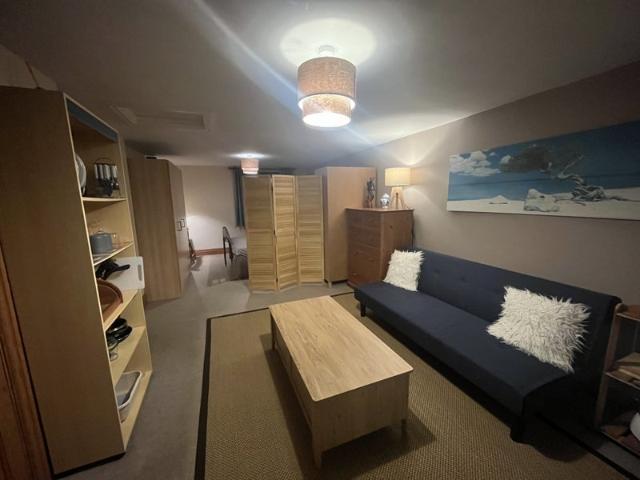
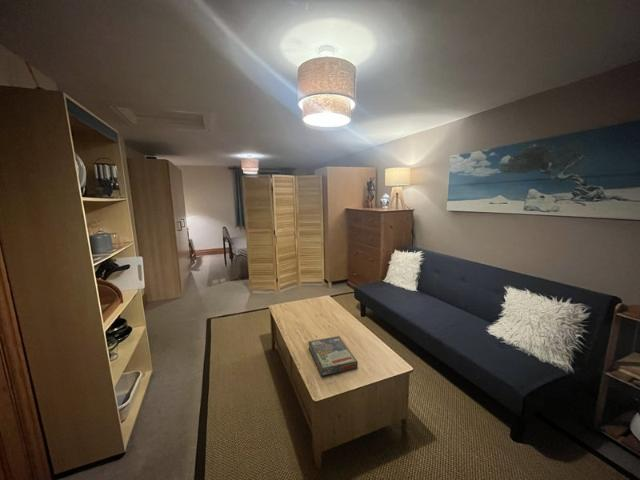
+ board game (331, 353)
